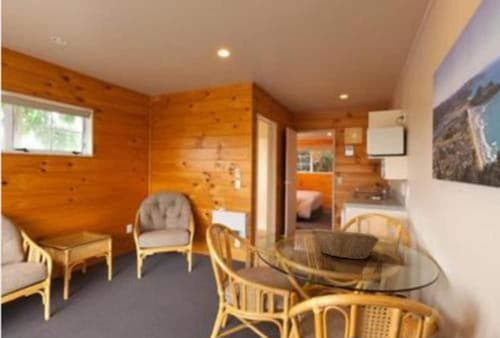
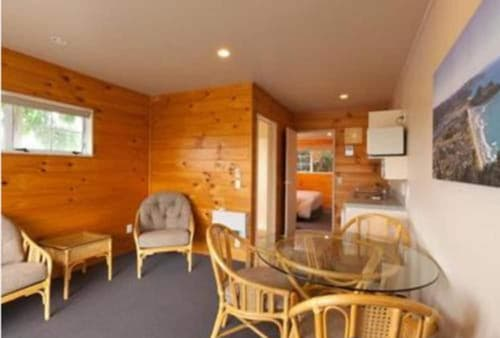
- fruit basket (343, 240)
